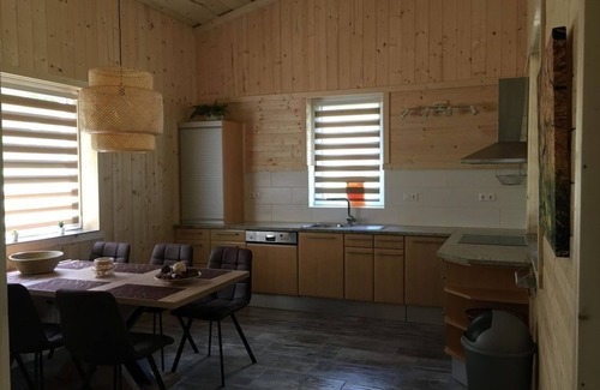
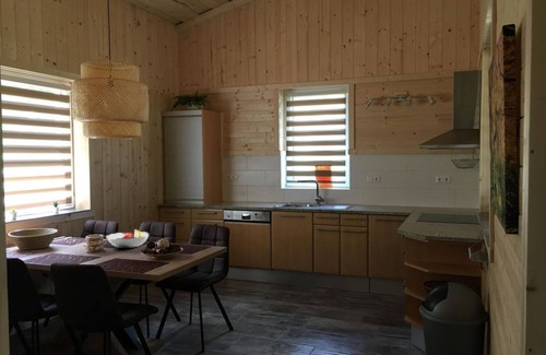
+ fruit bowl (128, 238)
